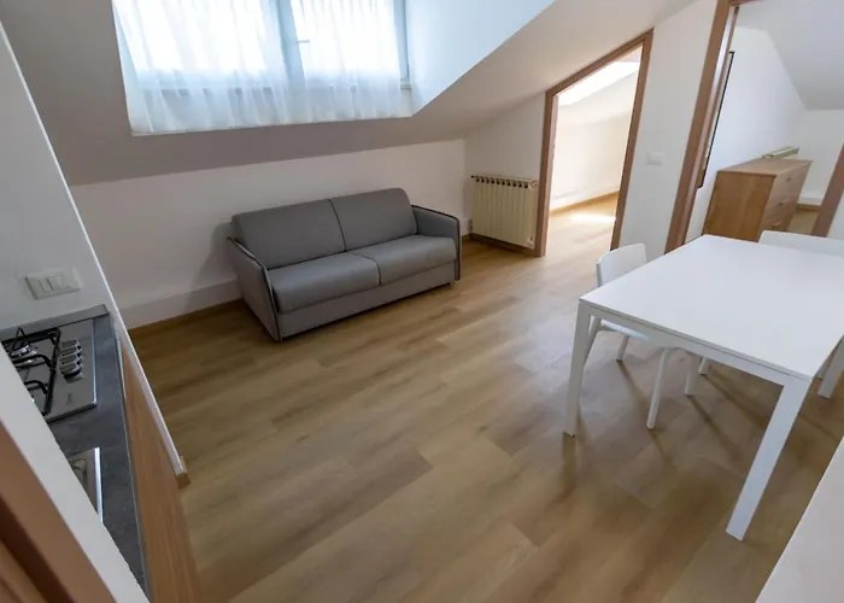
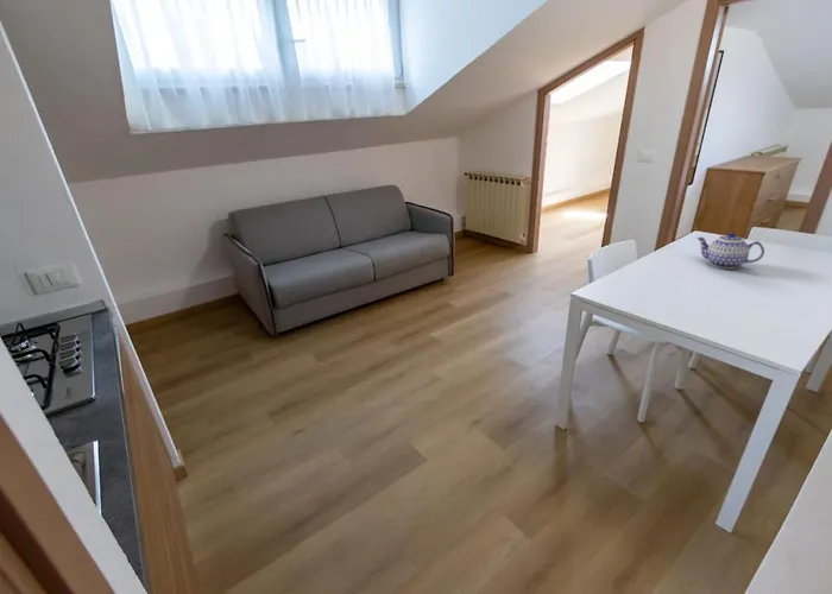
+ teapot (727, 248)
